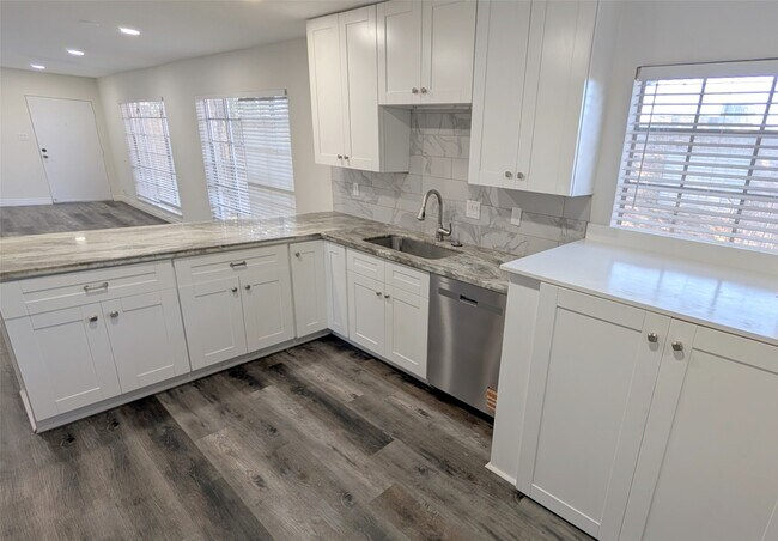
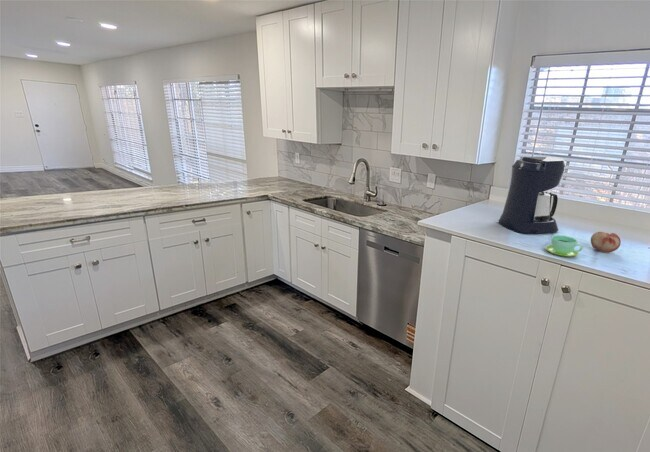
+ cup (563, 246)
+ coffee maker (533, 193)
+ fruit (605, 241)
